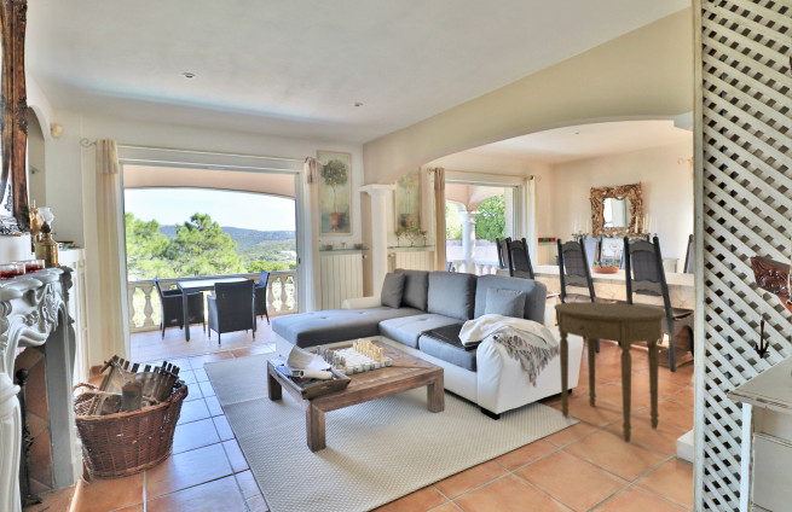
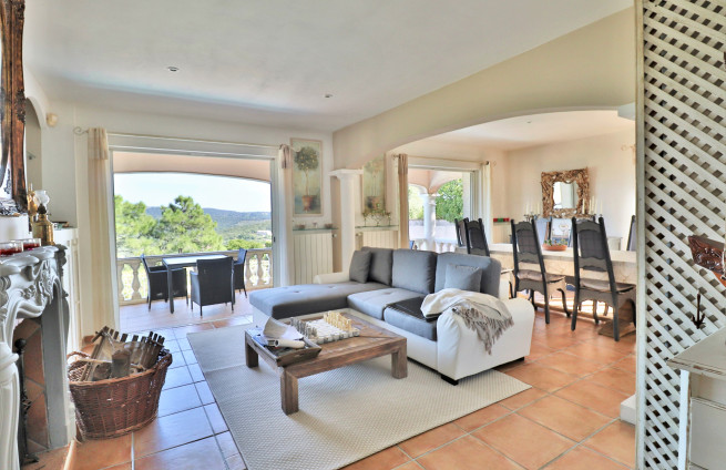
- side table (594, 365)
